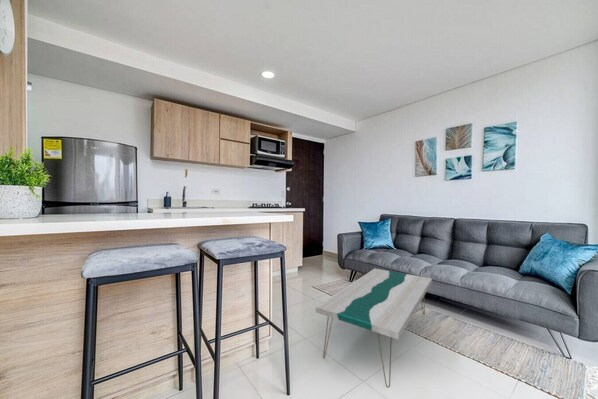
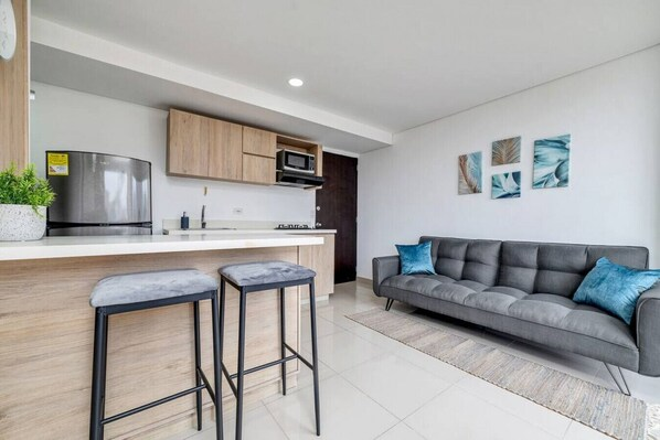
- coffee table (382, 311)
